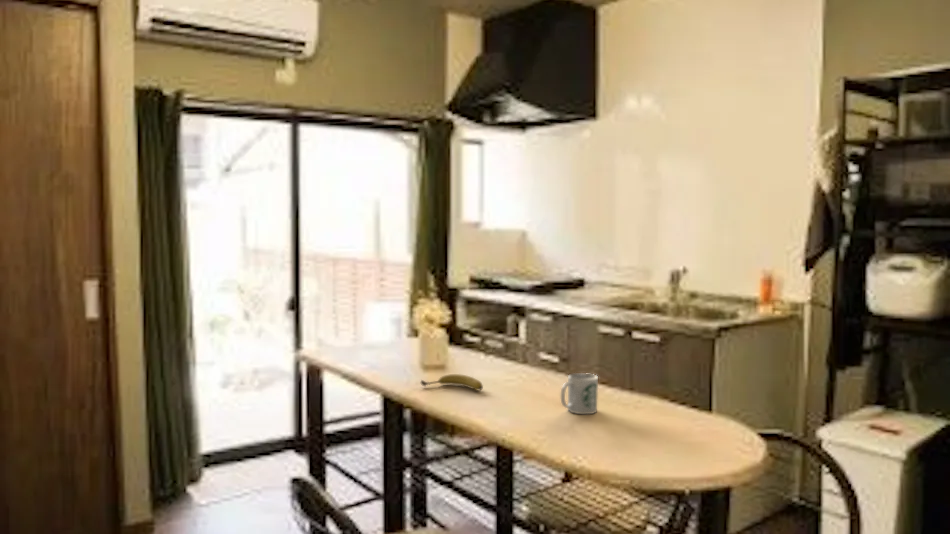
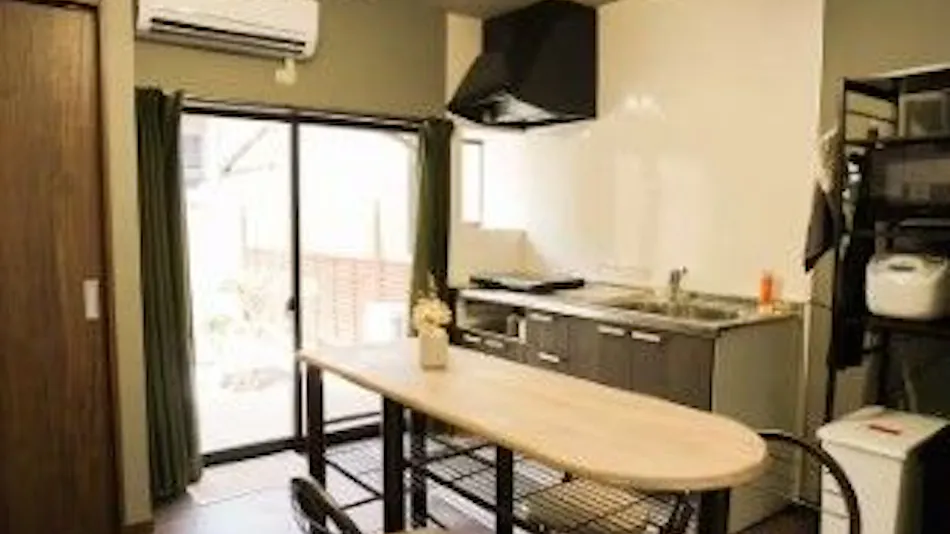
- fruit (455, 383)
- mug (577, 394)
